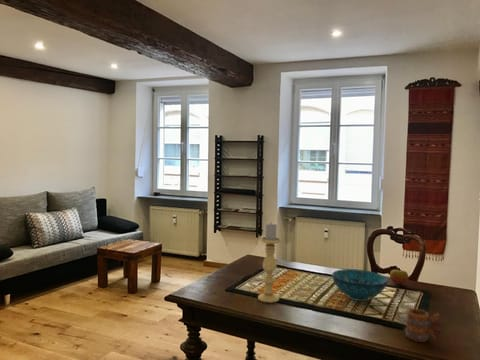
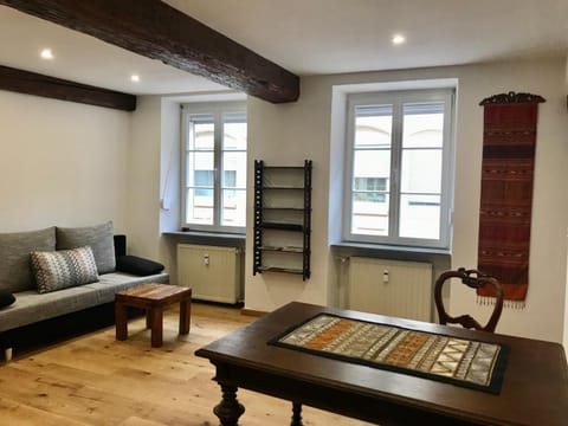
- decorative bowl (358, 286)
- apple (398, 276)
- candle holder (269, 260)
- mug (422, 324)
